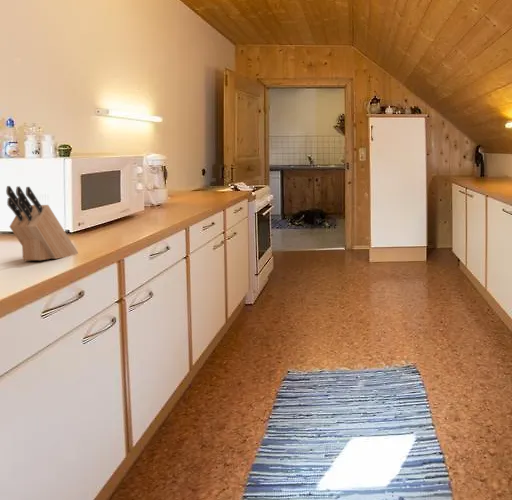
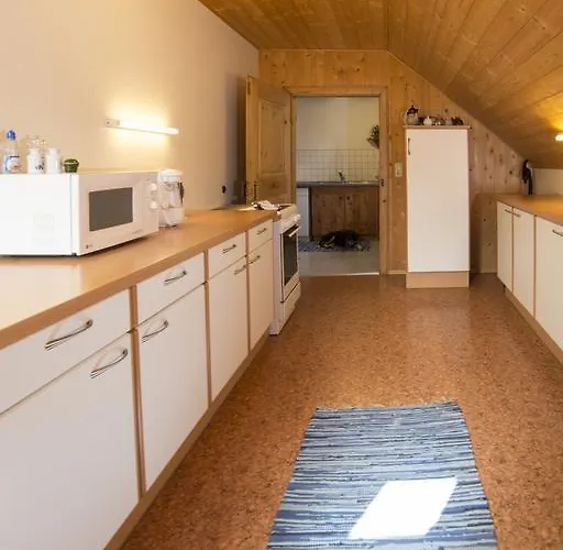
- knife block (41, 222)
